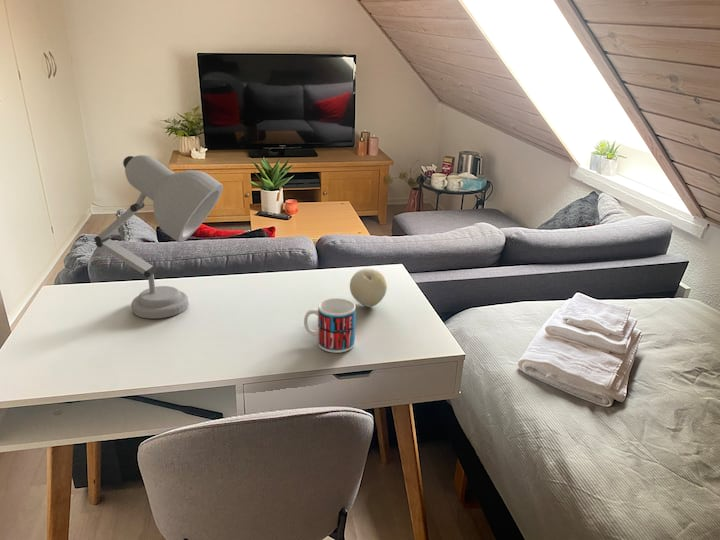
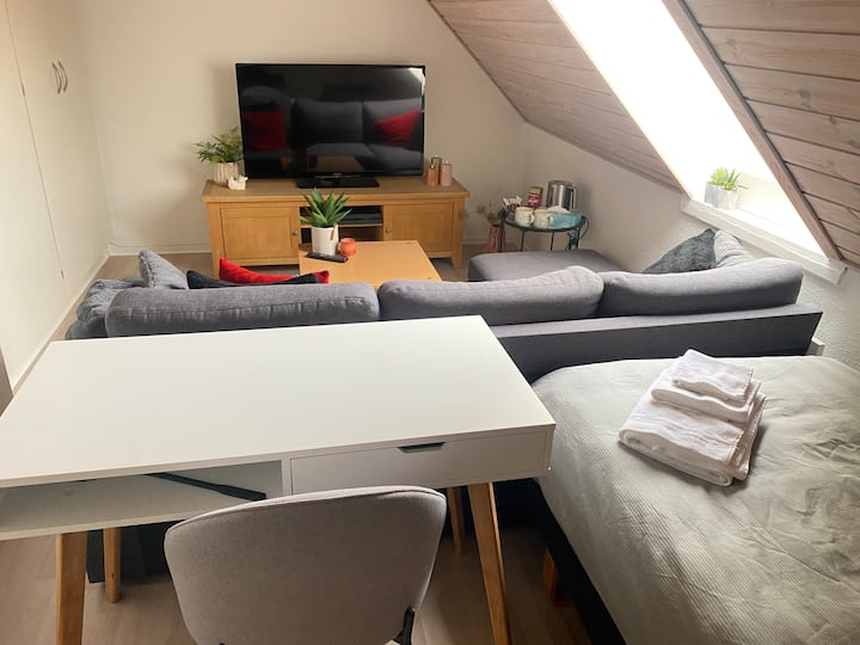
- desk lamp (167, 234)
- mug (329, 325)
- fruit (368, 288)
